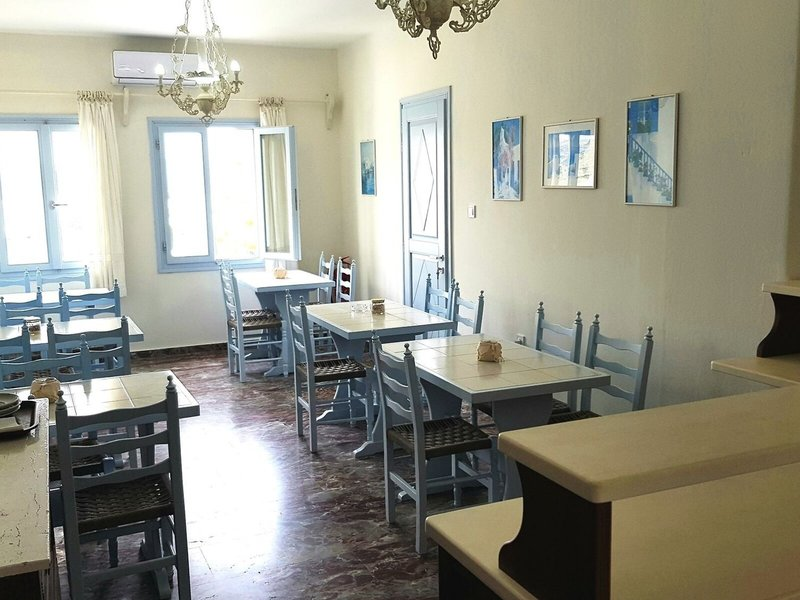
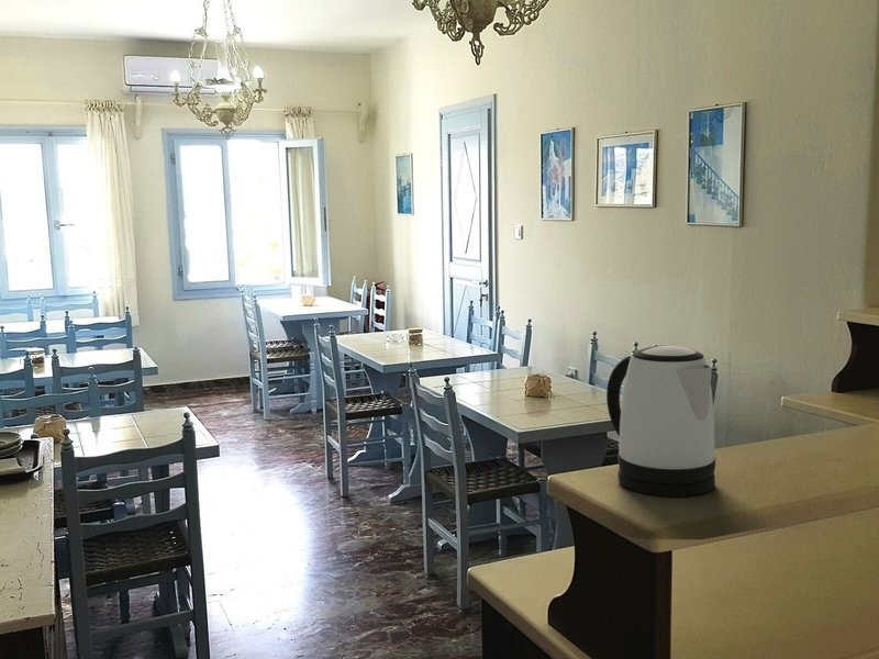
+ kettle (656, 413)
